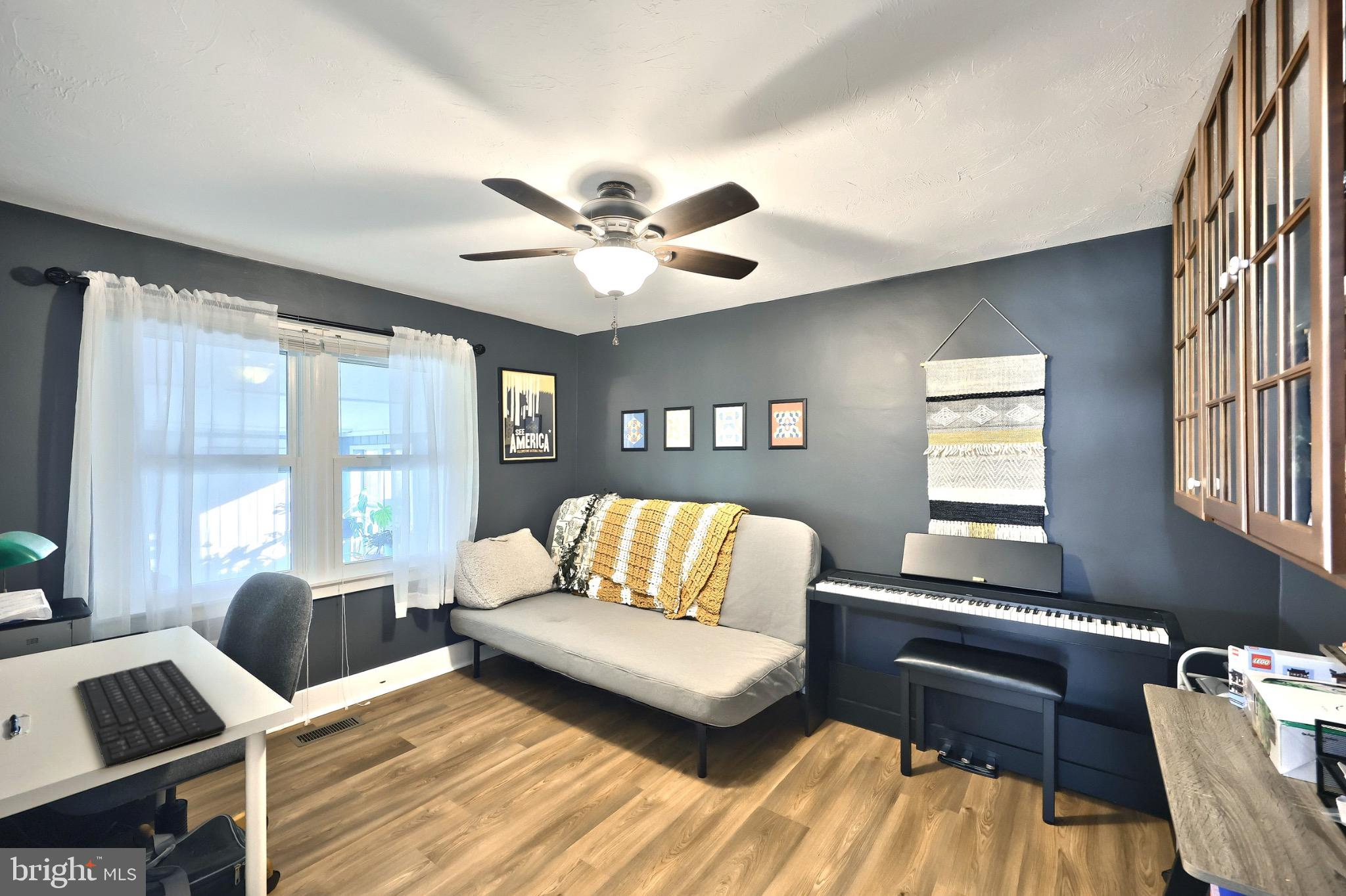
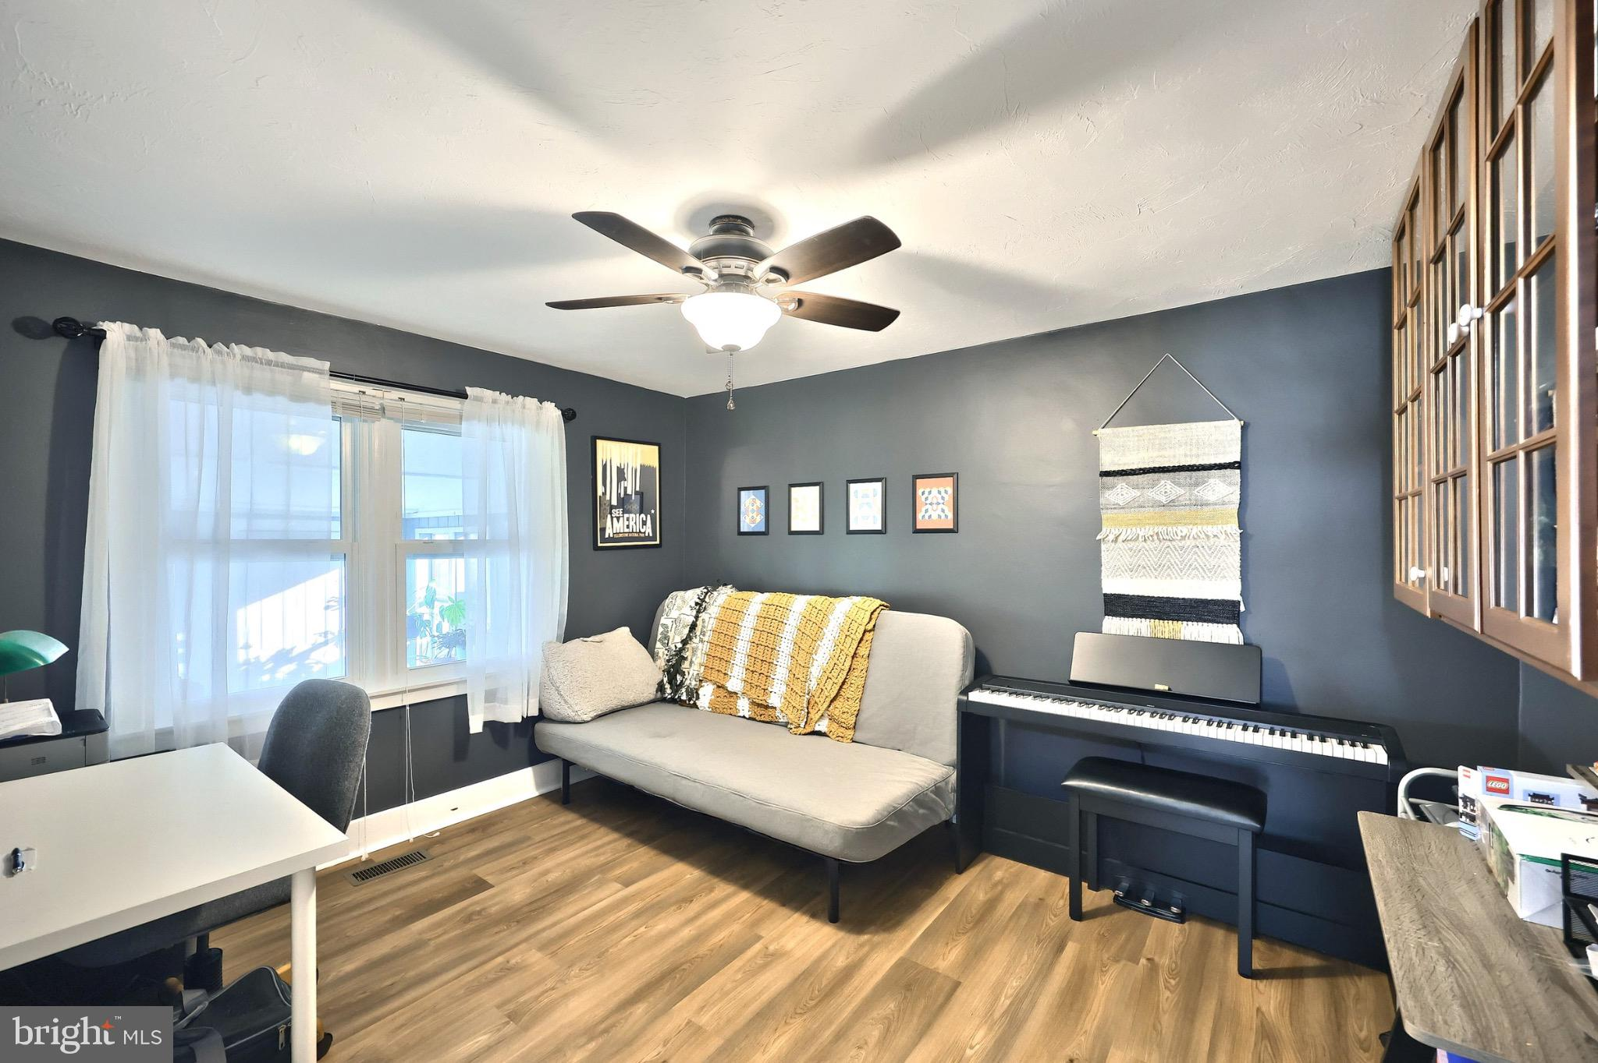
- keyboard (145, 702)
